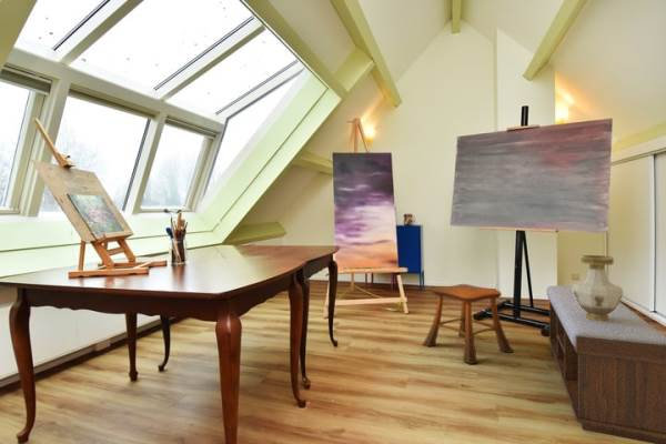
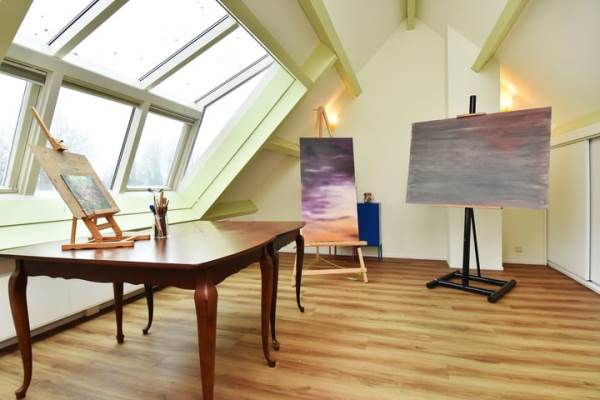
- stool (466, 317)
- vase (596, 287)
- bench (593, 343)
